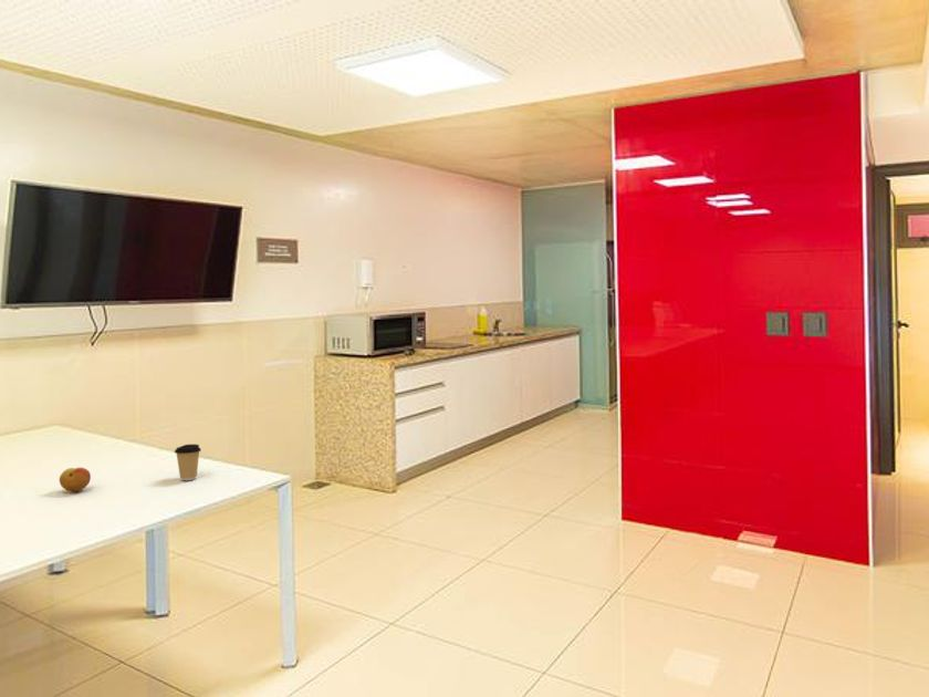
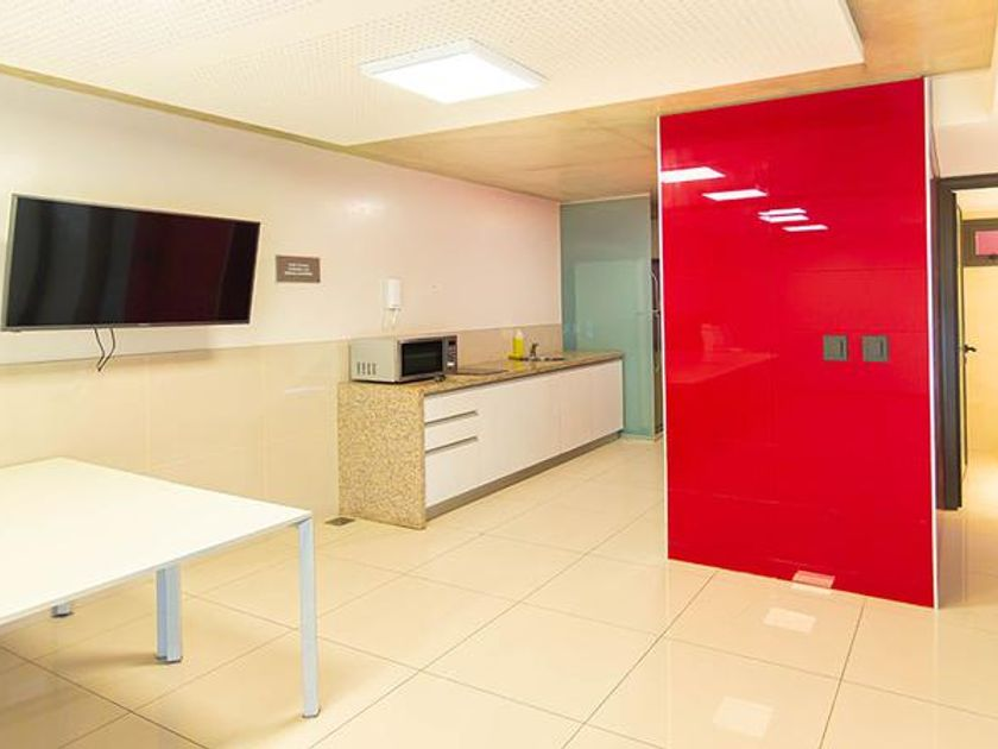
- fruit (75, 479)
- coffee cup (188, 461)
